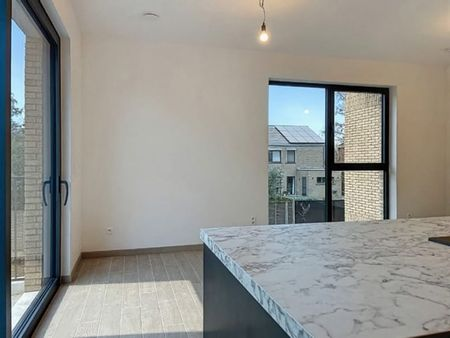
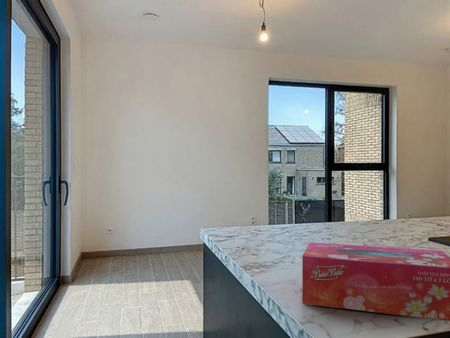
+ tissue box (374, 276)
